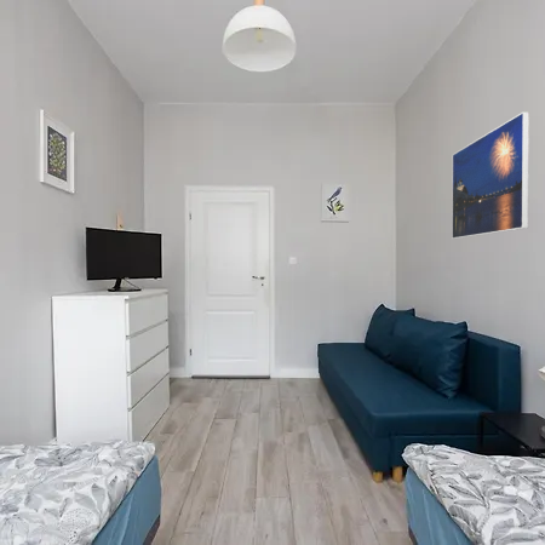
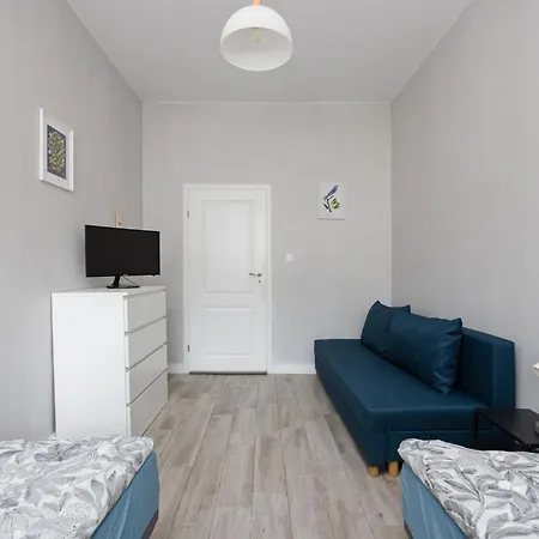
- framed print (483, 185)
